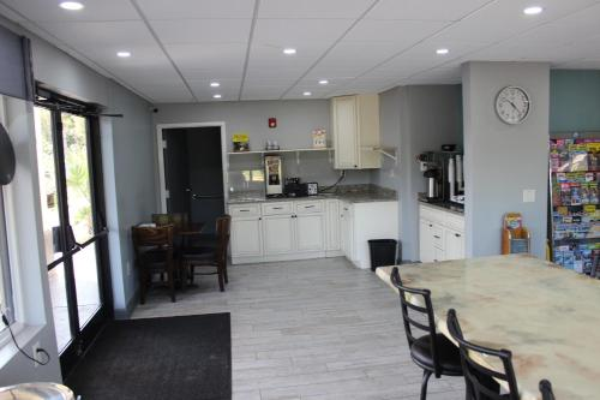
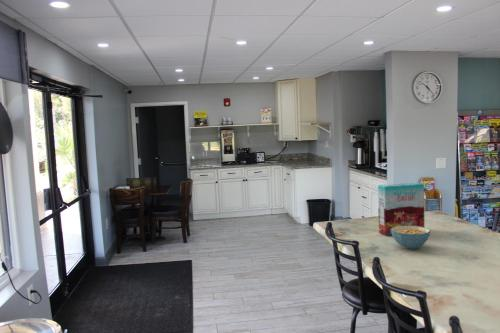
+ cereal bowl (410, 238)
+ cereal box (401, 208)
